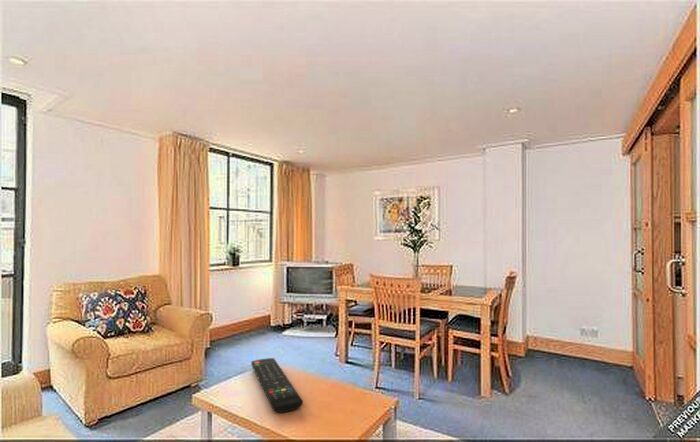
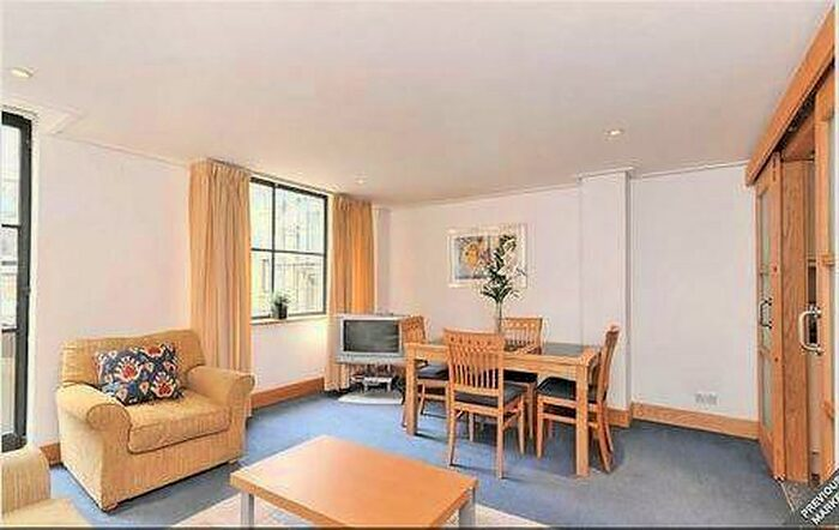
- remote control (273, 381)
